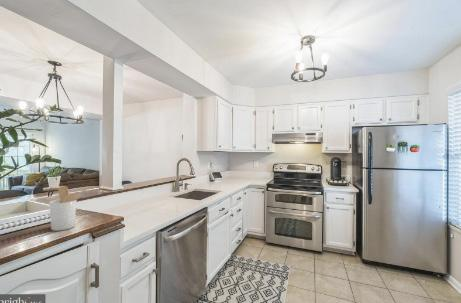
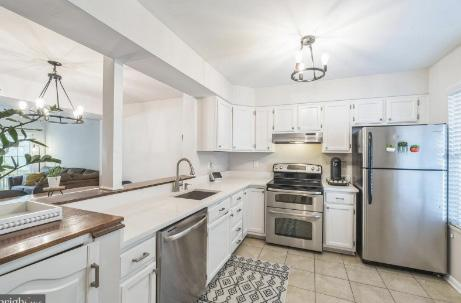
- utensil holder (70, 206)
